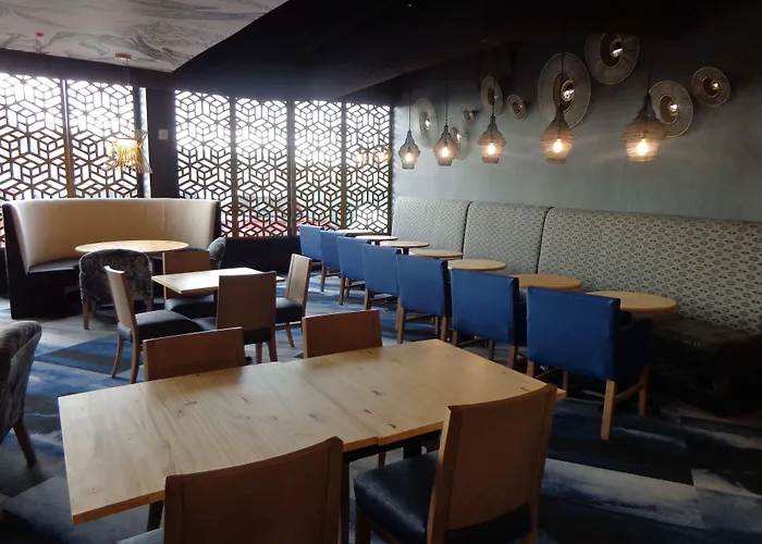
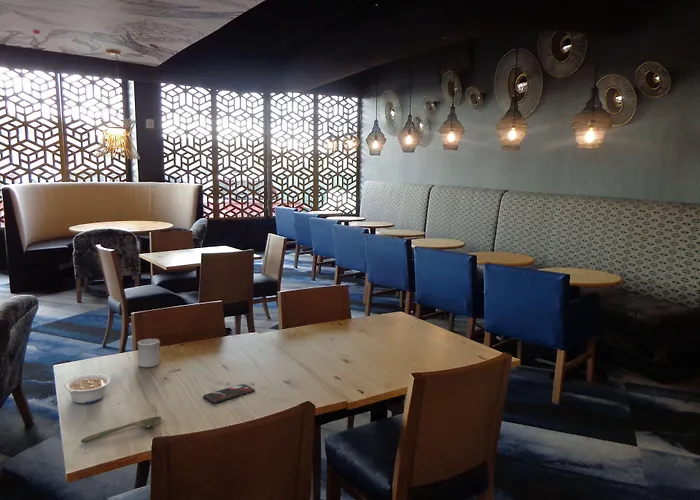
+ spoon (122, 428)
+ legume (88, 389)
+ smartphone (229, 393)
+ cup (151, 351)
